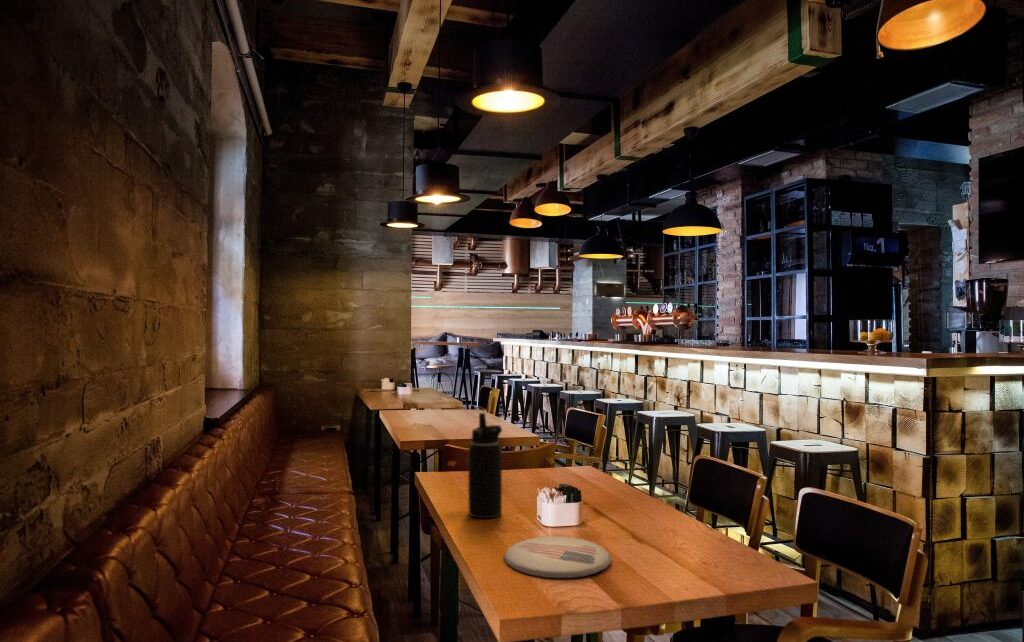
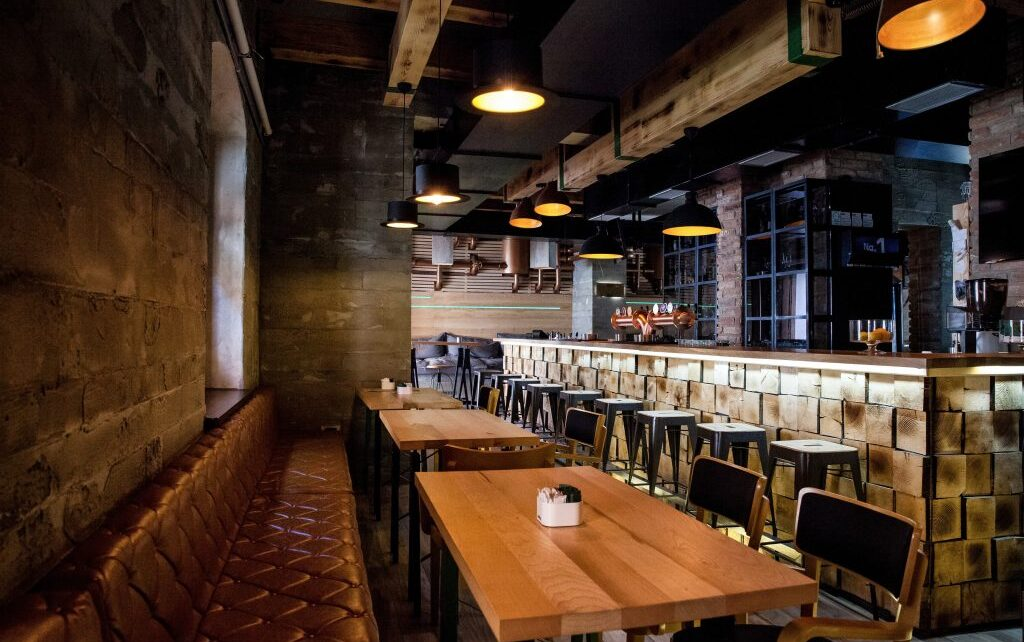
- water bottle (486, 464)
- plate (557, 554)
